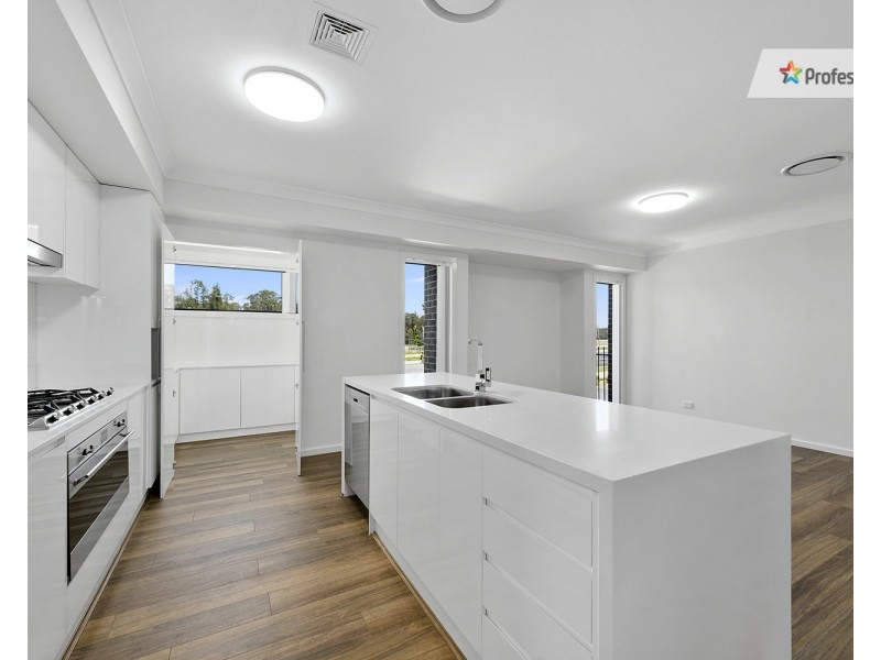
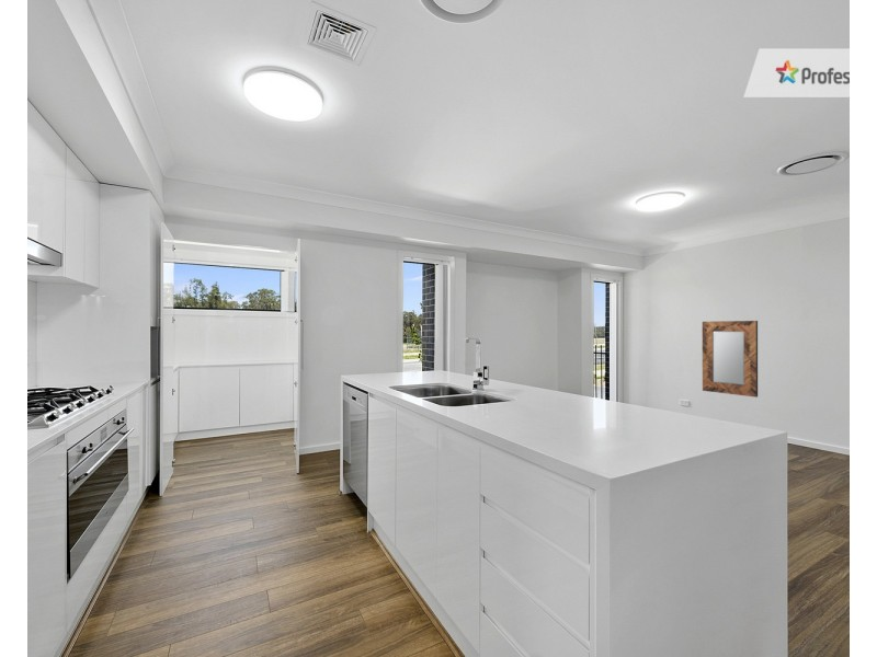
+ home mirror (728, 357)
